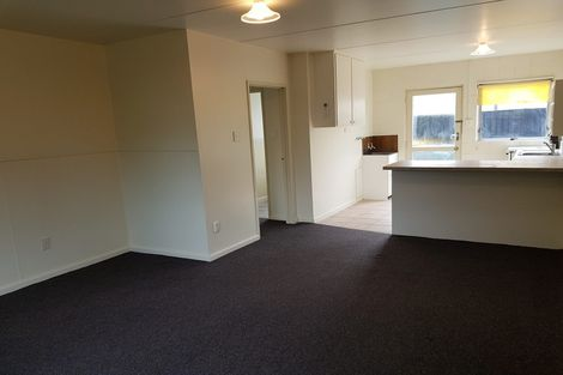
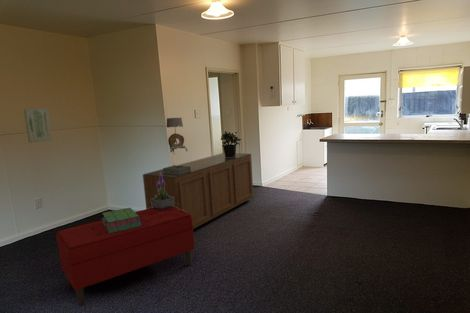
+ potted plant (228, 143)
+ potted plant (161, 189)
+ stack of books (120, 219)
+ sideboard (206, 189)
+ table lamp (174, 144)
+ bench (129, 248)
+ wall art (38, 125)
